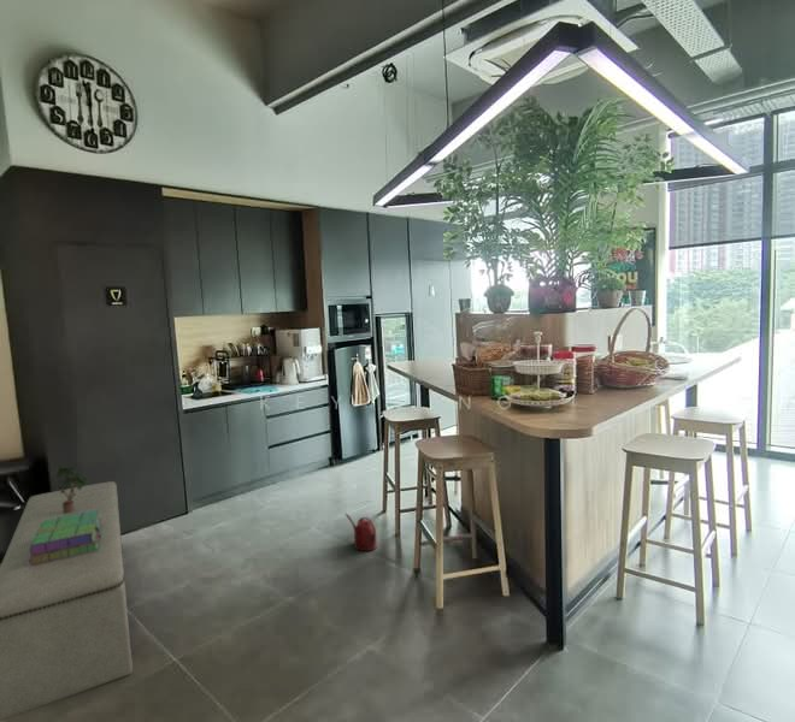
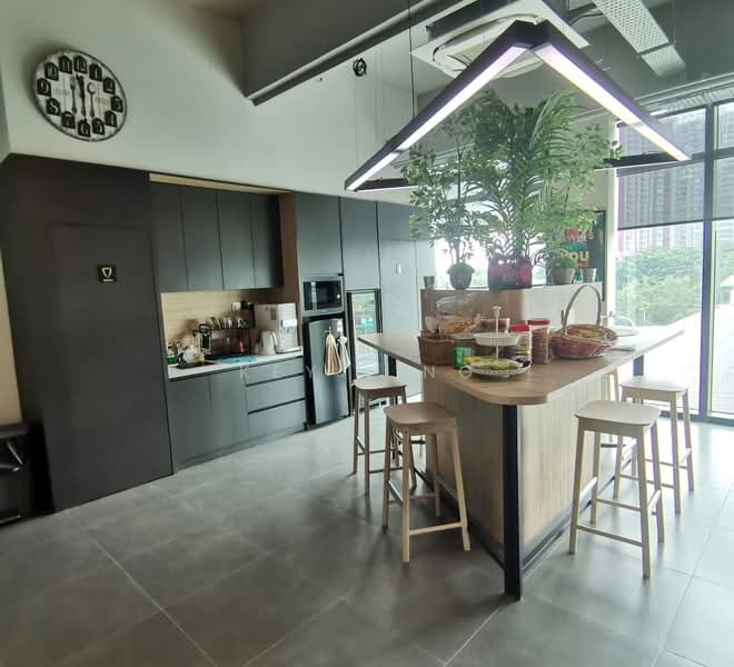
- stack of books (67, 534)
- bench (71, 566)
- potted plant (72, 484)
- watering can (359, 529)
